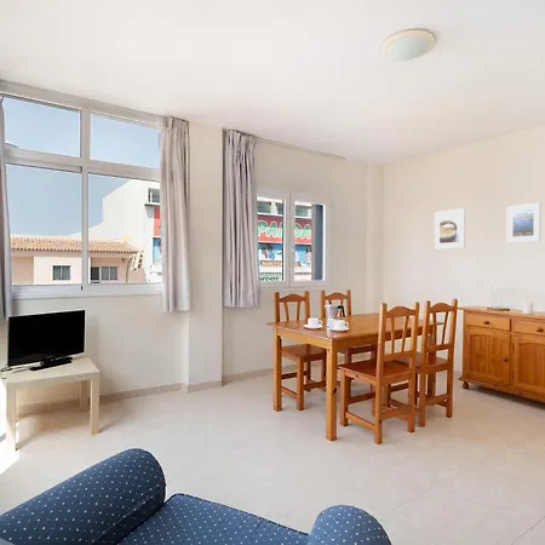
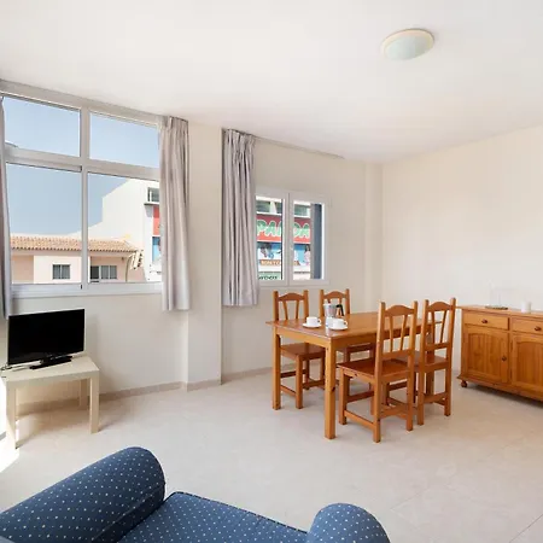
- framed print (449, 229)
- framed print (523, 223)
